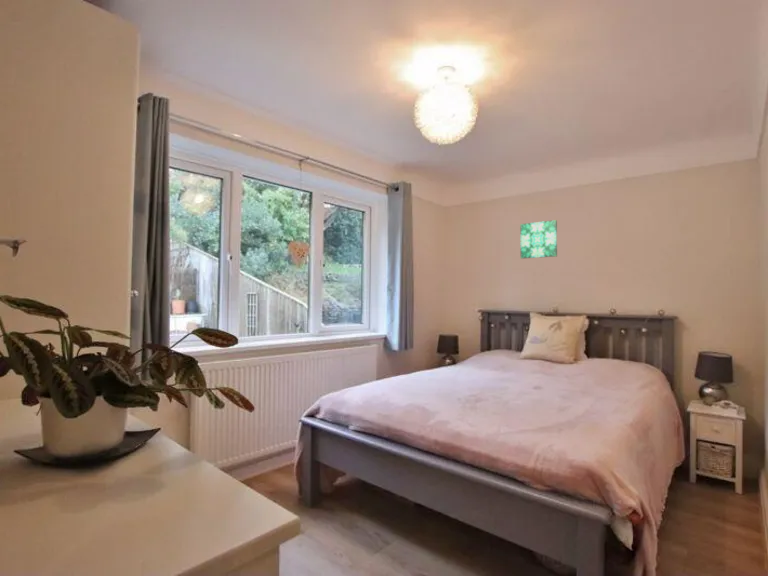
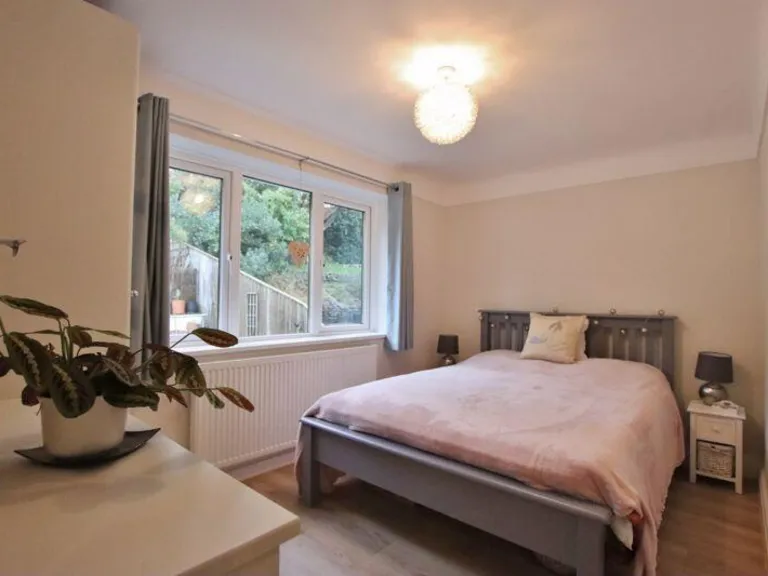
- wall art (538, 239)
